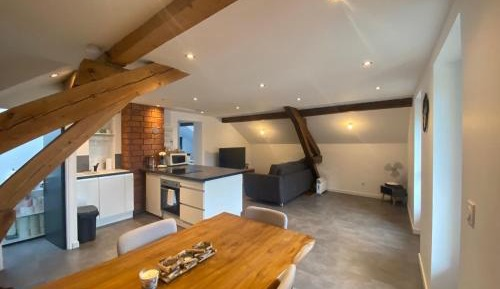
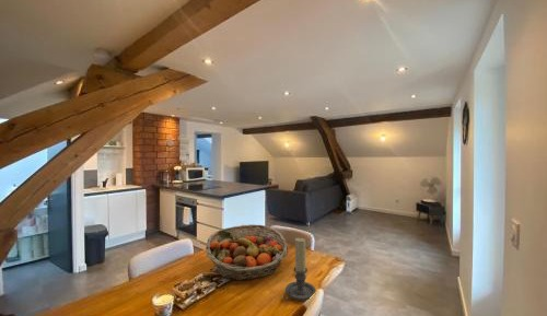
+ fruit basket (247, 249)
+ candle holder (298, 267)
